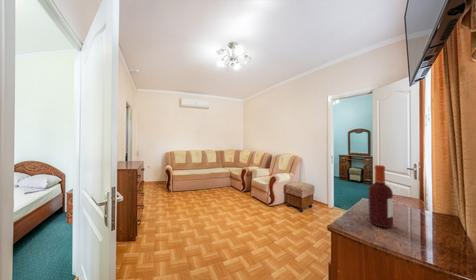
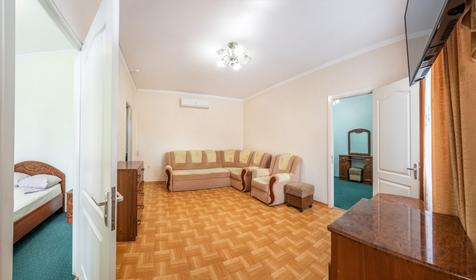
- bottle (380, 194)
